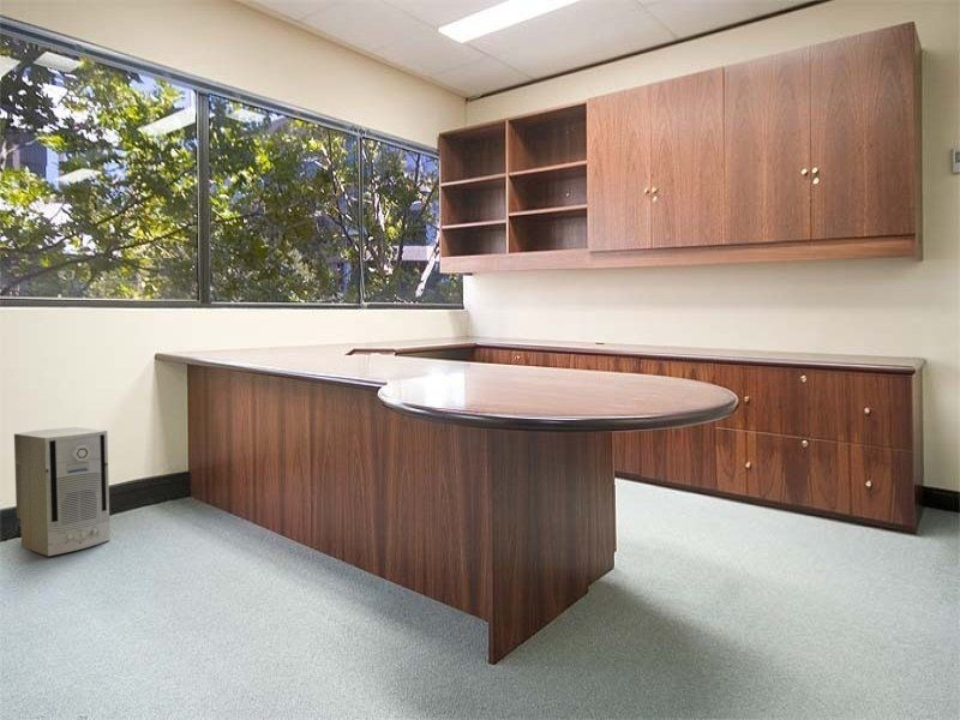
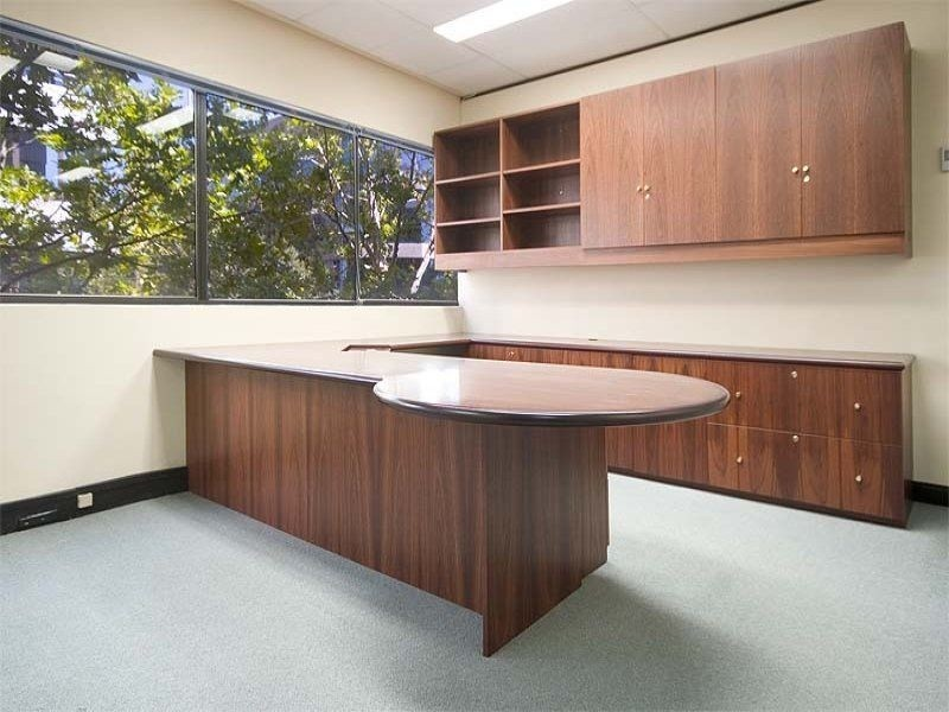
- air purifier (62, 487)
